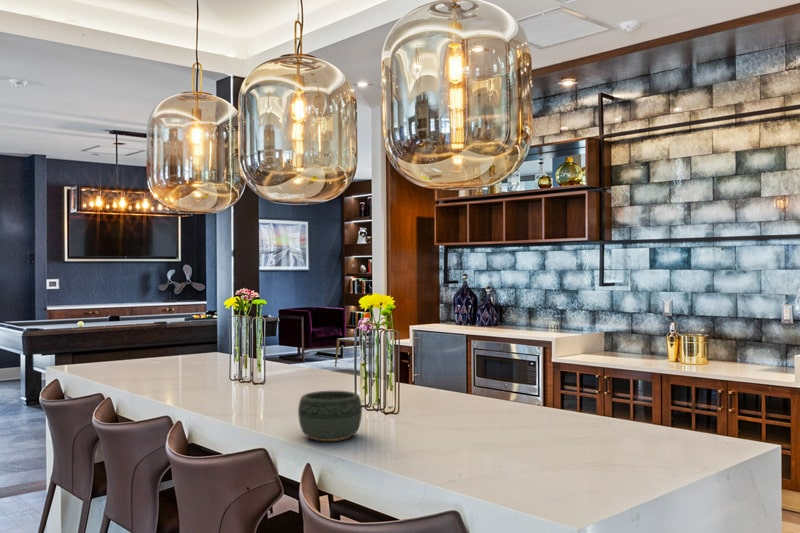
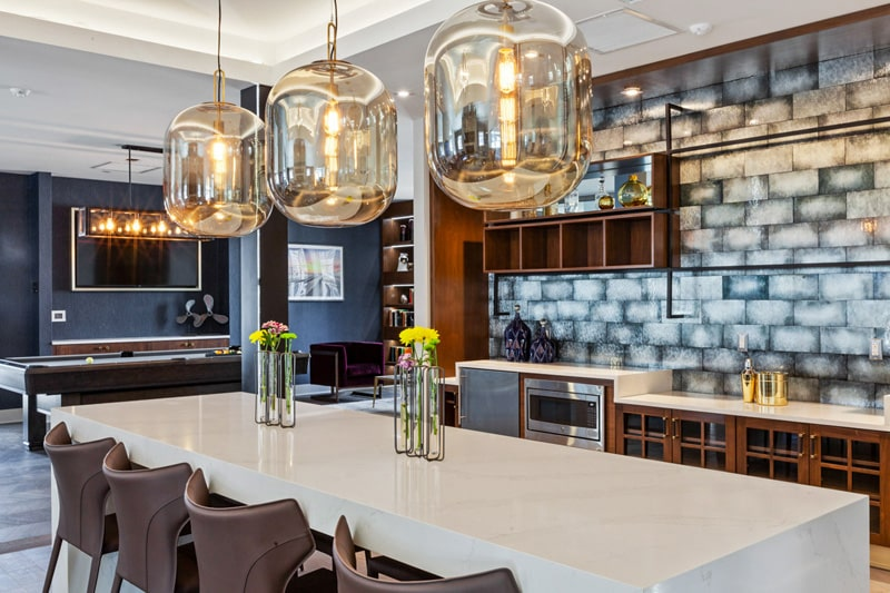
- bowl (330, 415)
